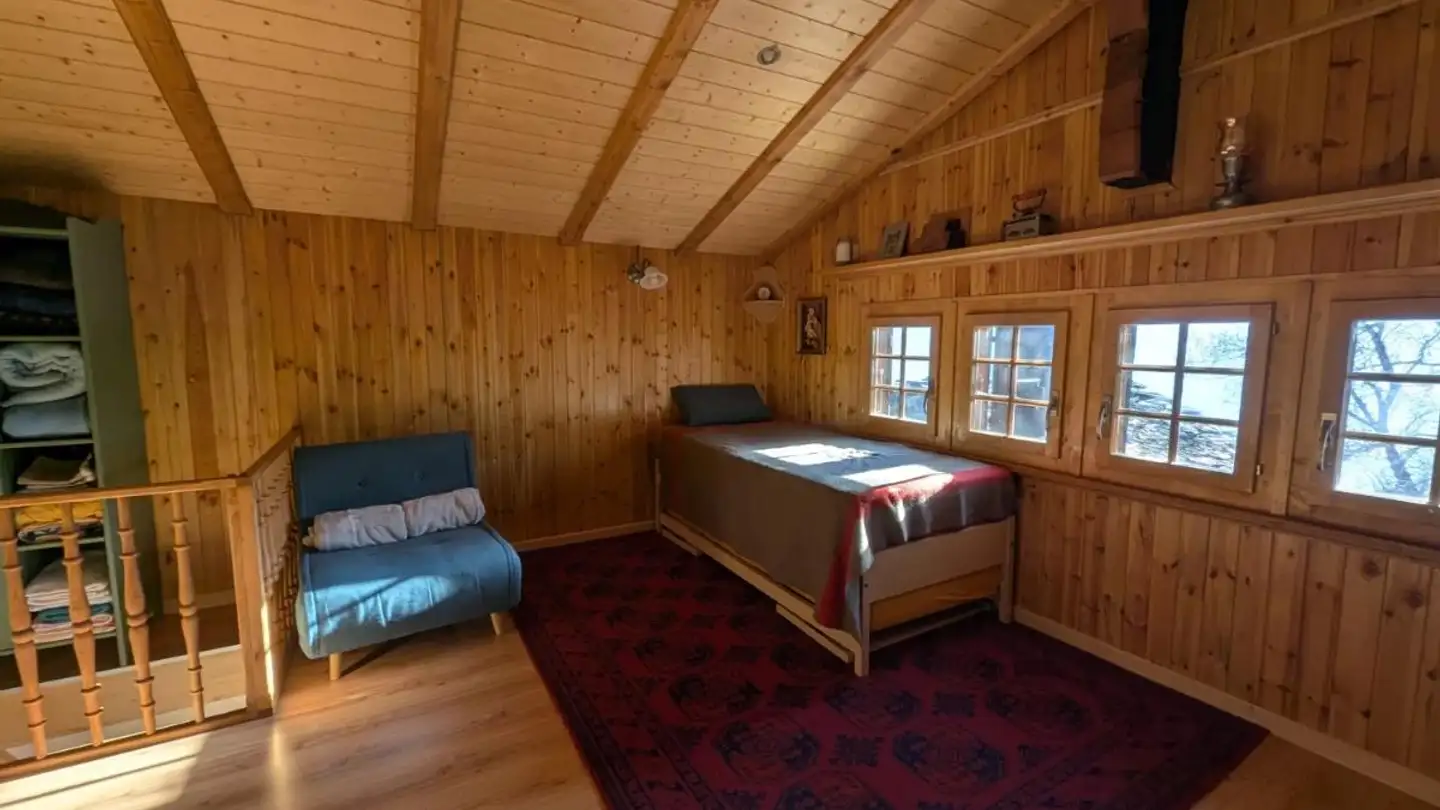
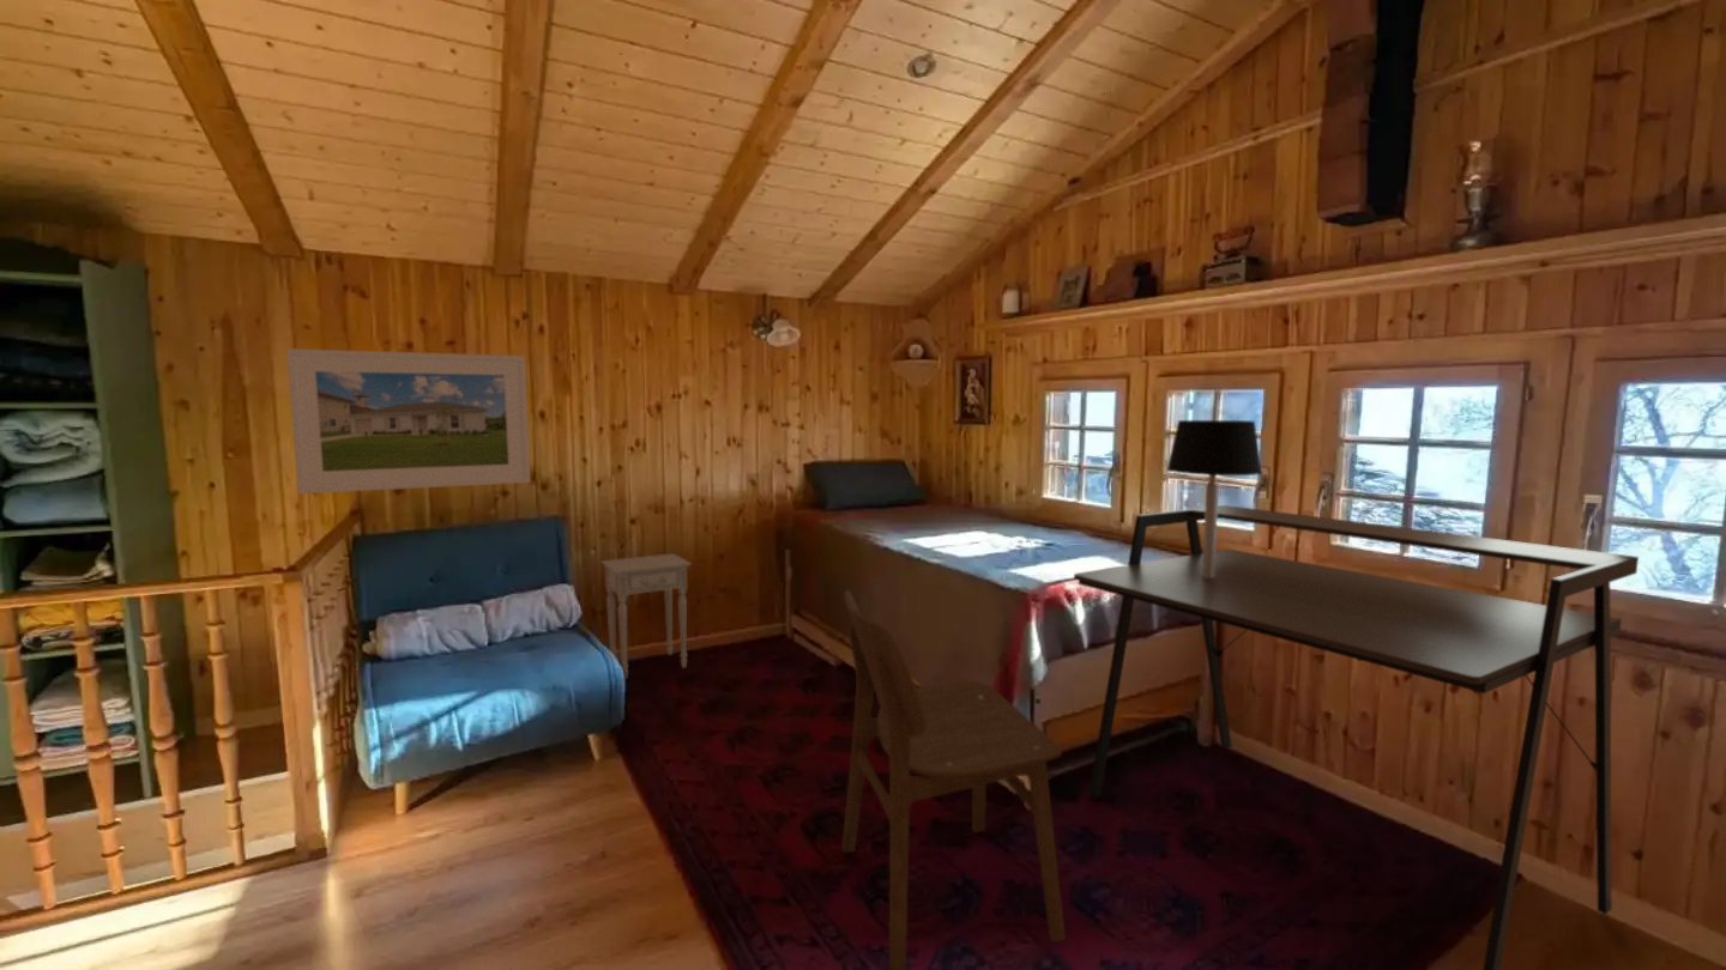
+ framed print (417, 420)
+ table lamp (1212, 498)
+ desk (1330, 651)
+ nightstand (665, 614)
+ dining chair (943, 748)
